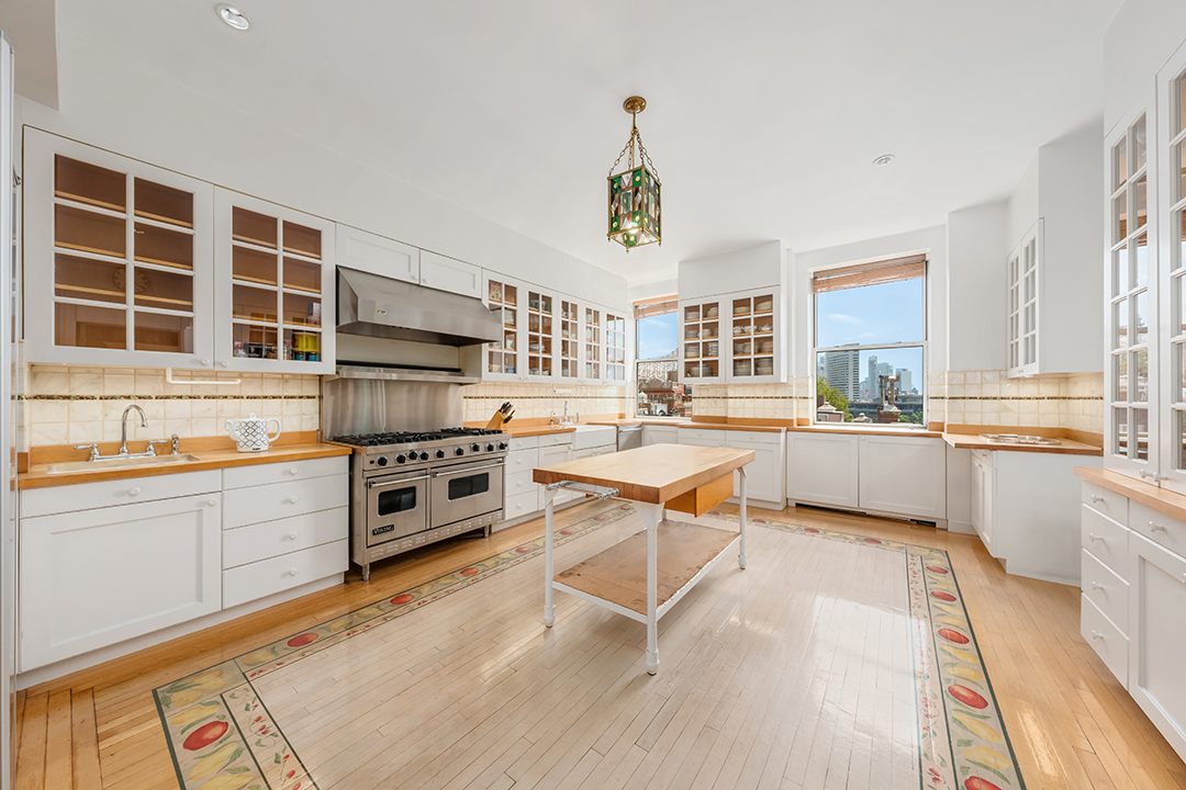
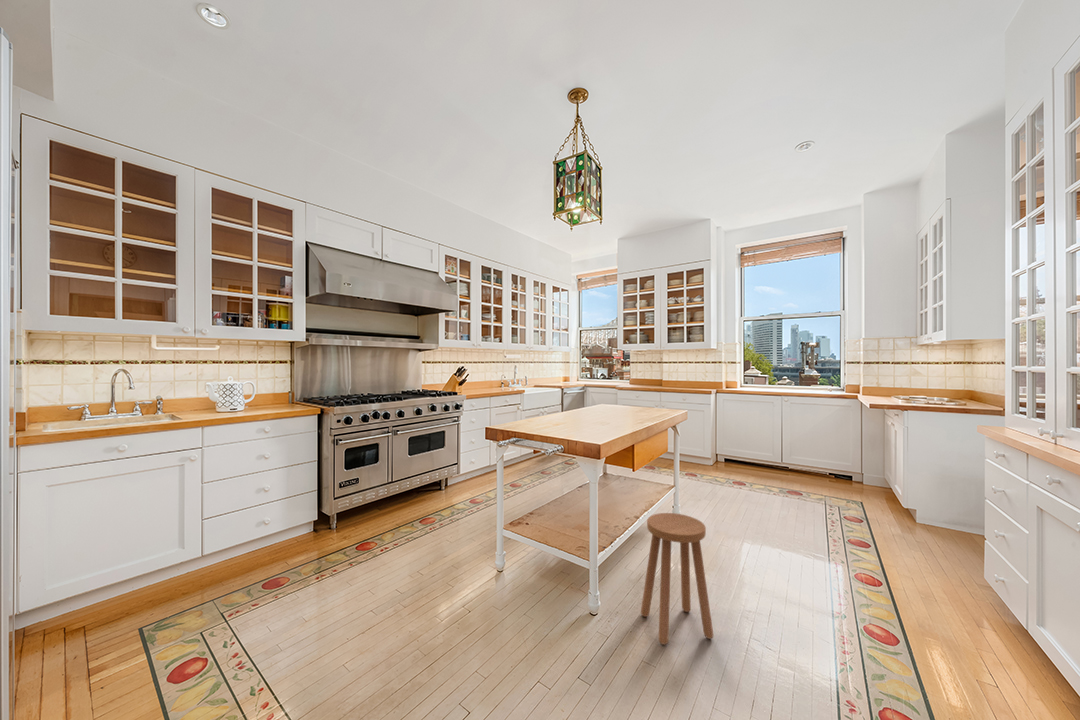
+ stool (681, 574)
